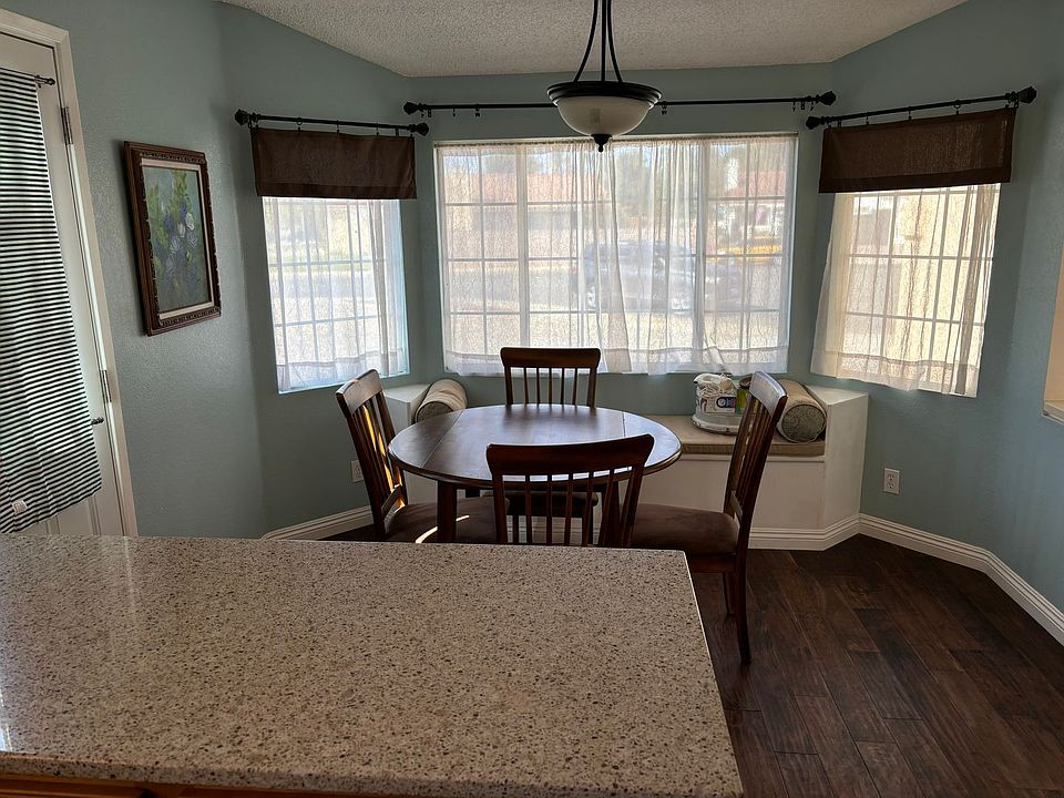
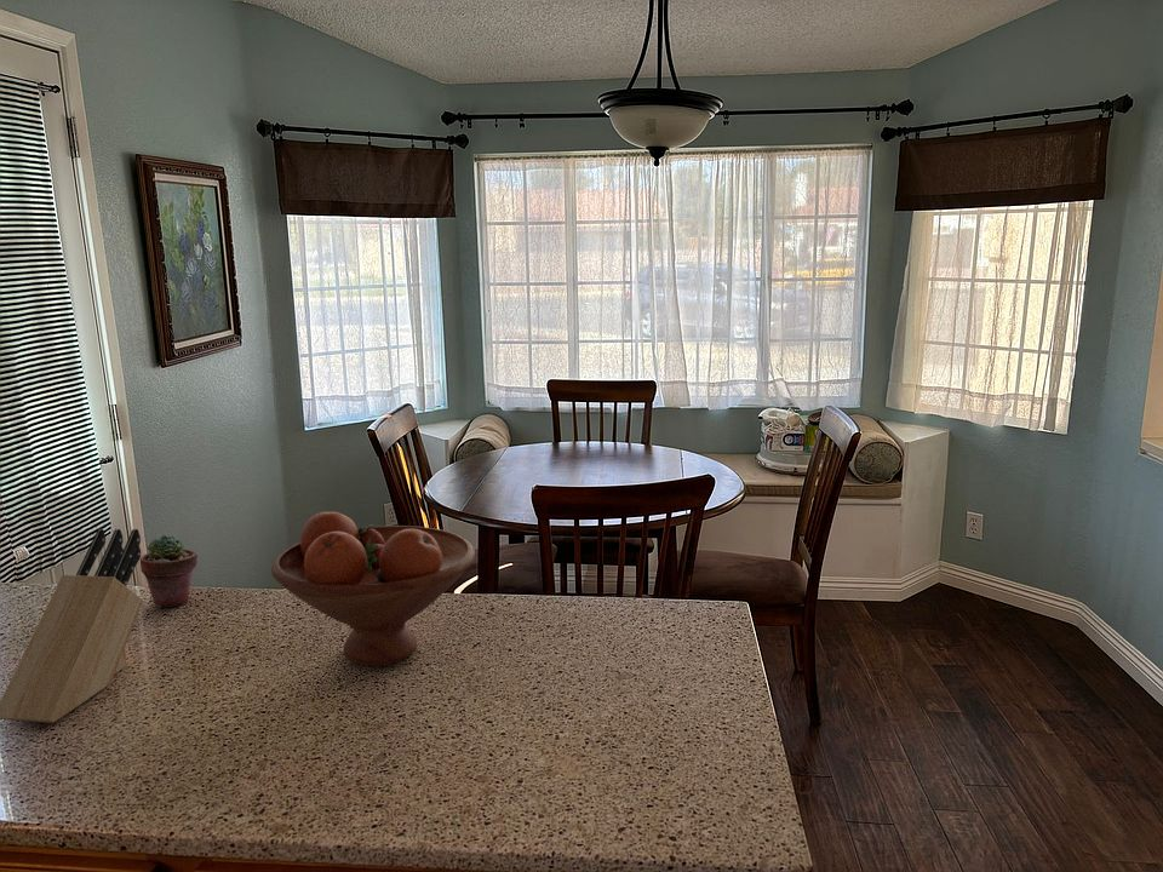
+ fruit bowl (377, 584)
+ potted succulent (168, 568)
+ knife block (78, 615)
